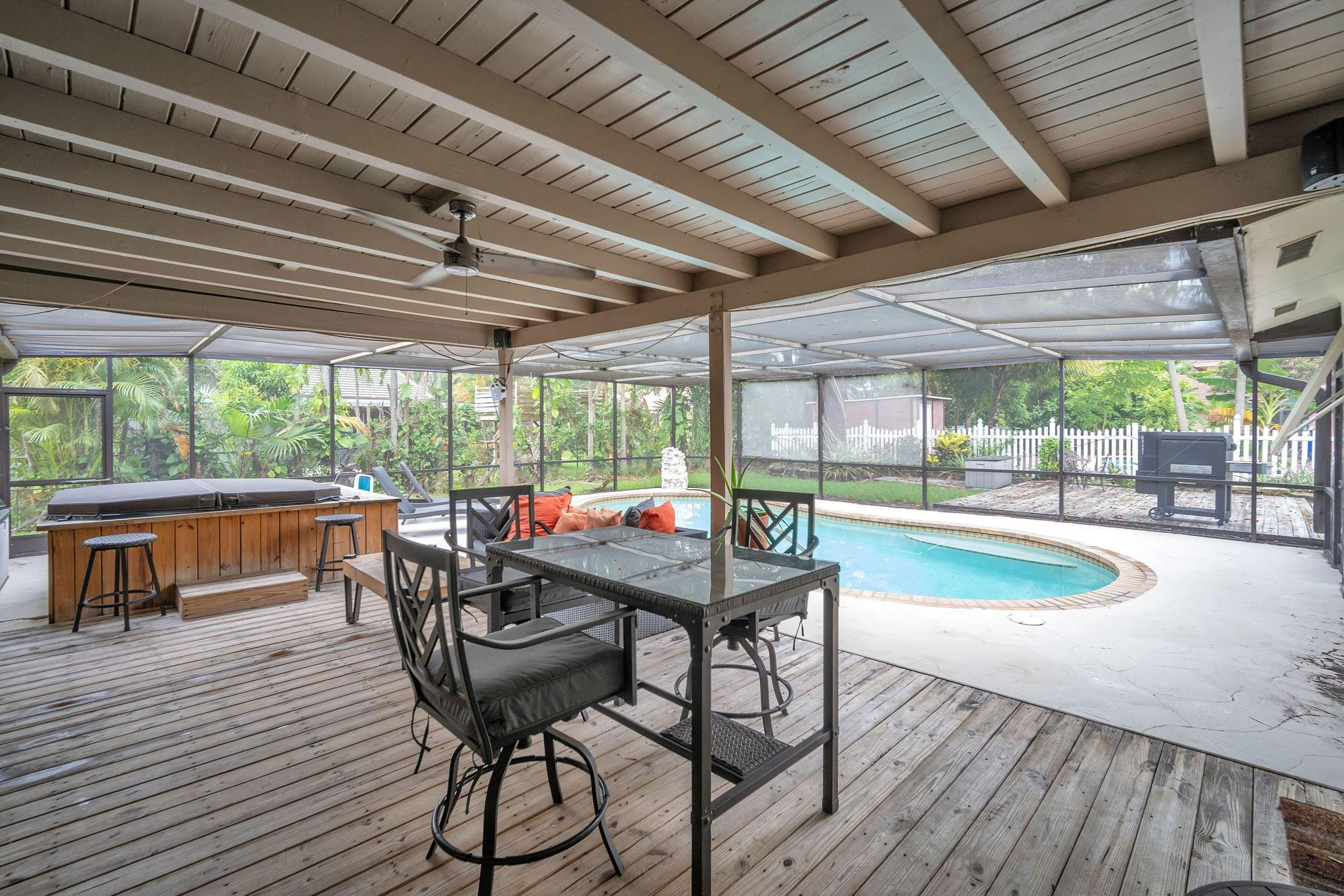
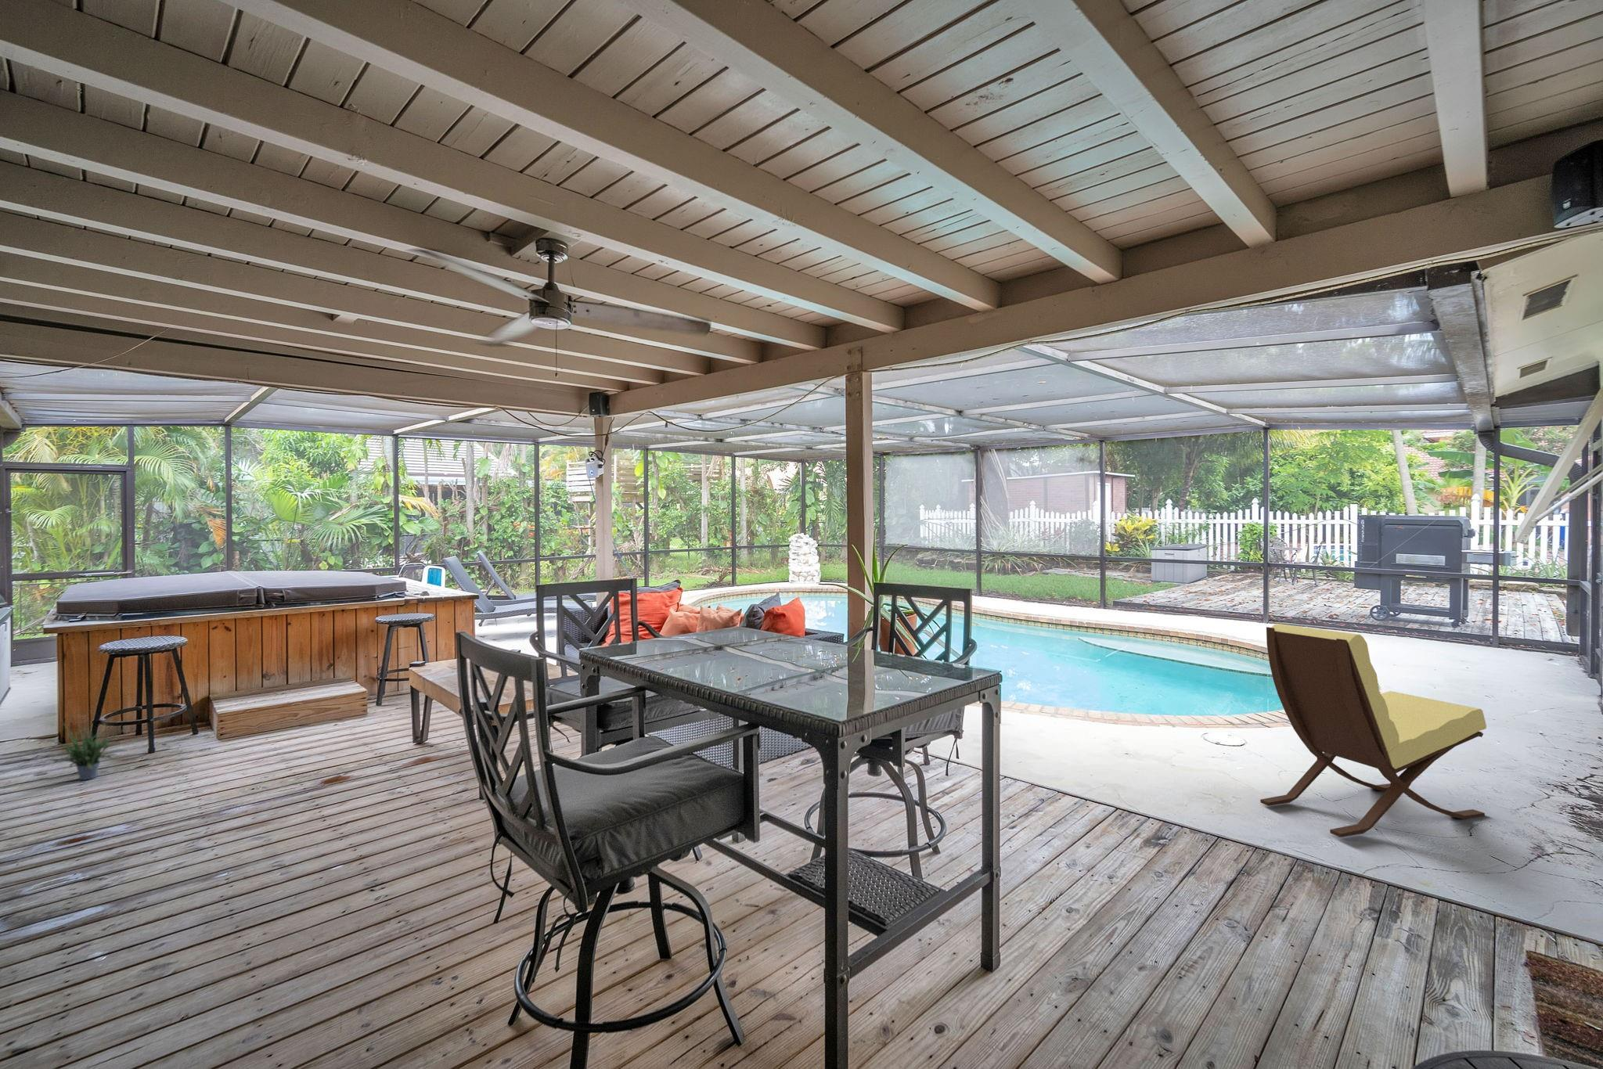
+ lounge chair (1372, 717)
+ potted plant (88, 747)
